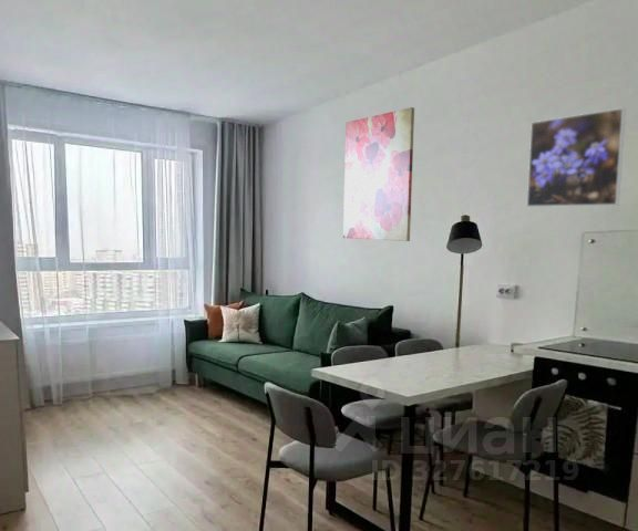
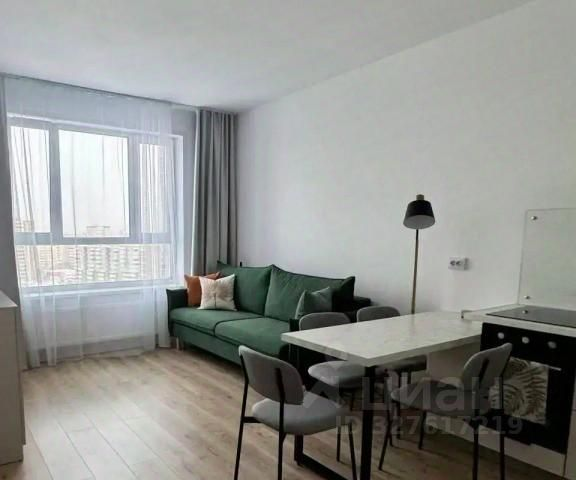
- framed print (572, 160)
- wall art (375, 178)
